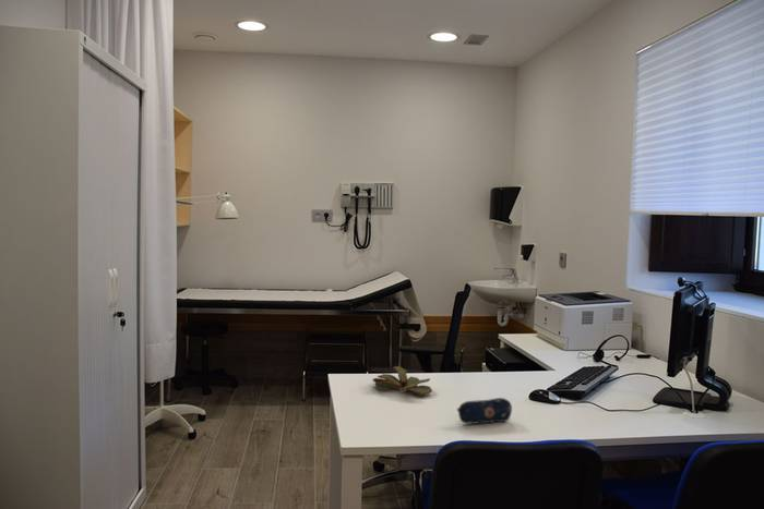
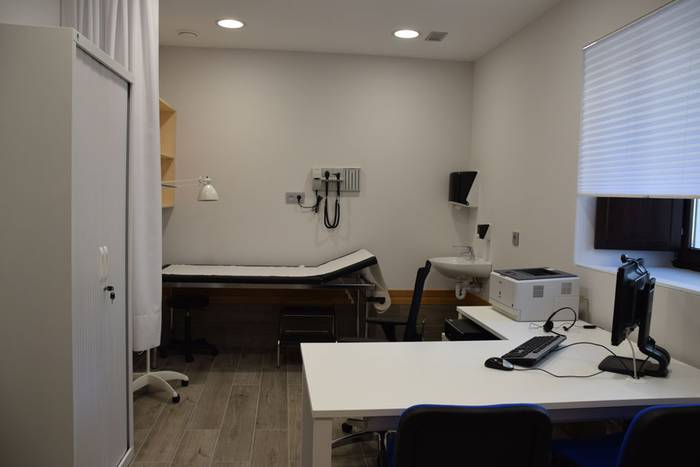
- succulent plant (403, 380)
- pencil case (486, 411)
